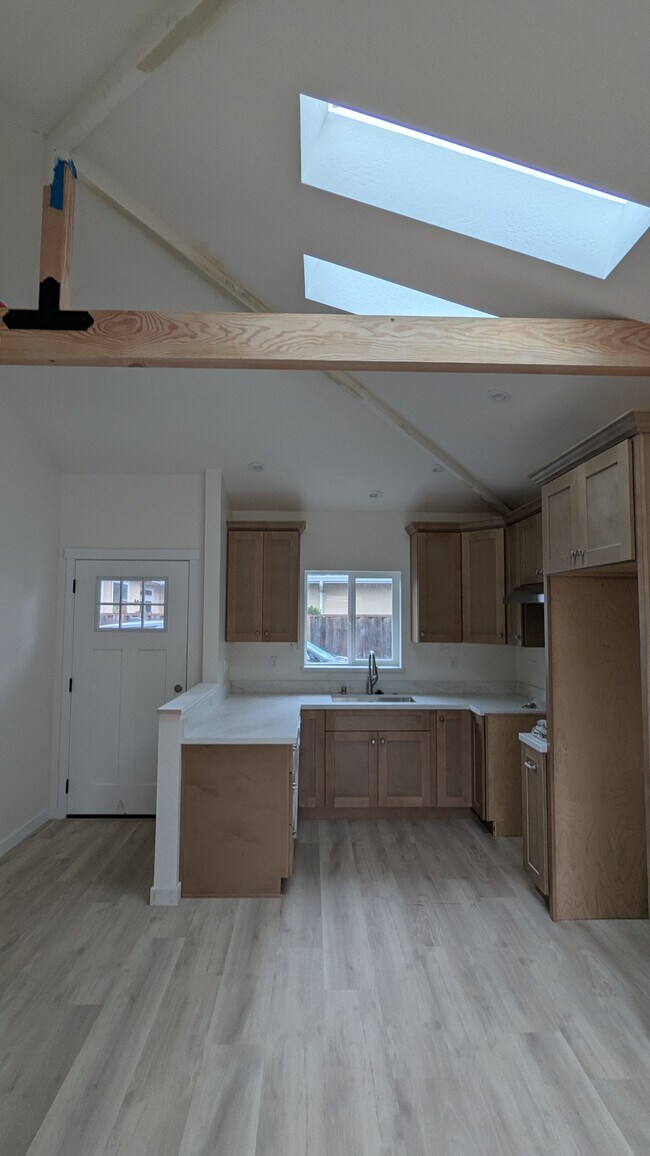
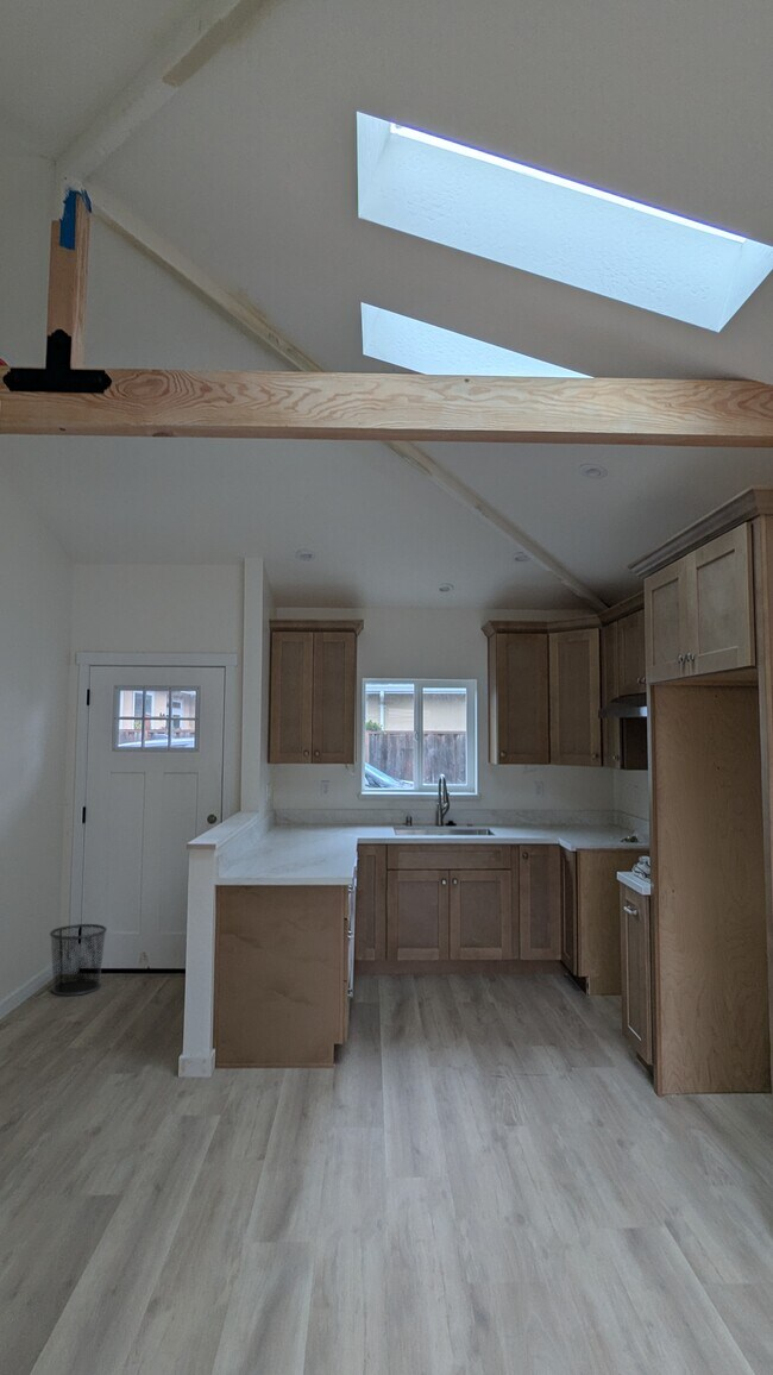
+ trash can (77, 959)
